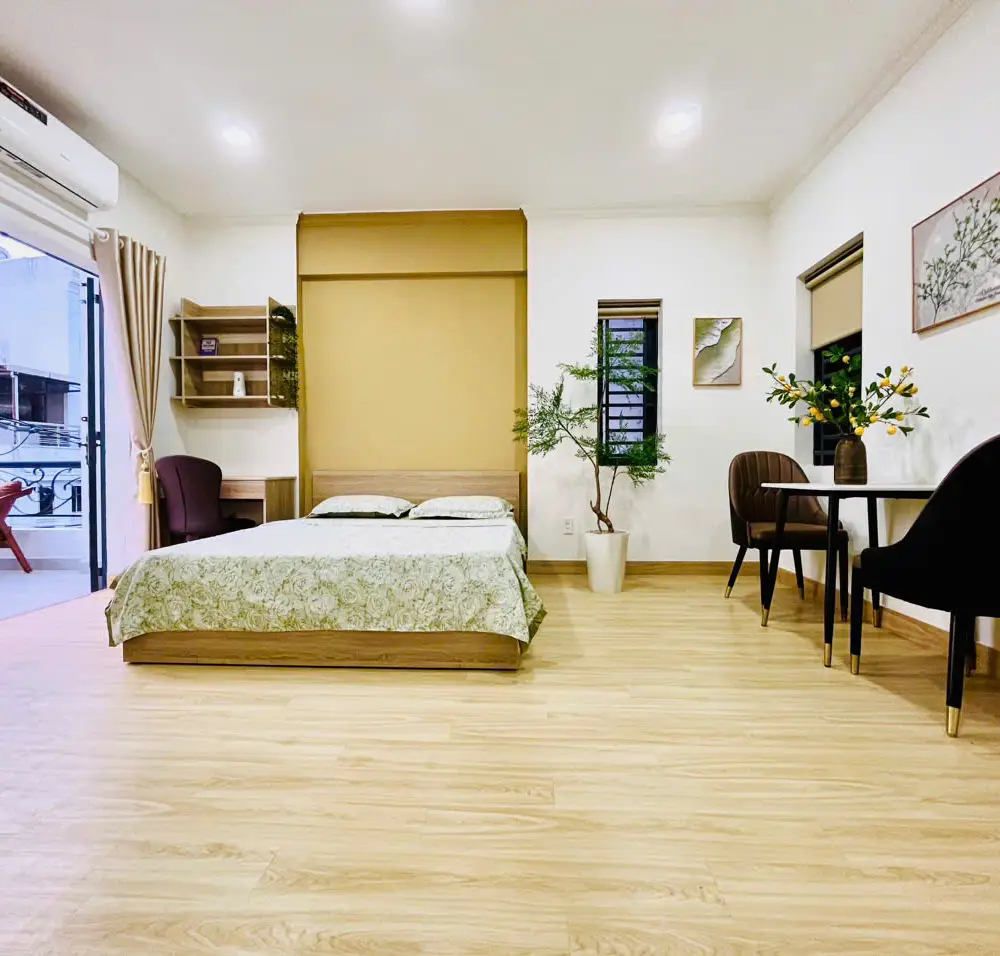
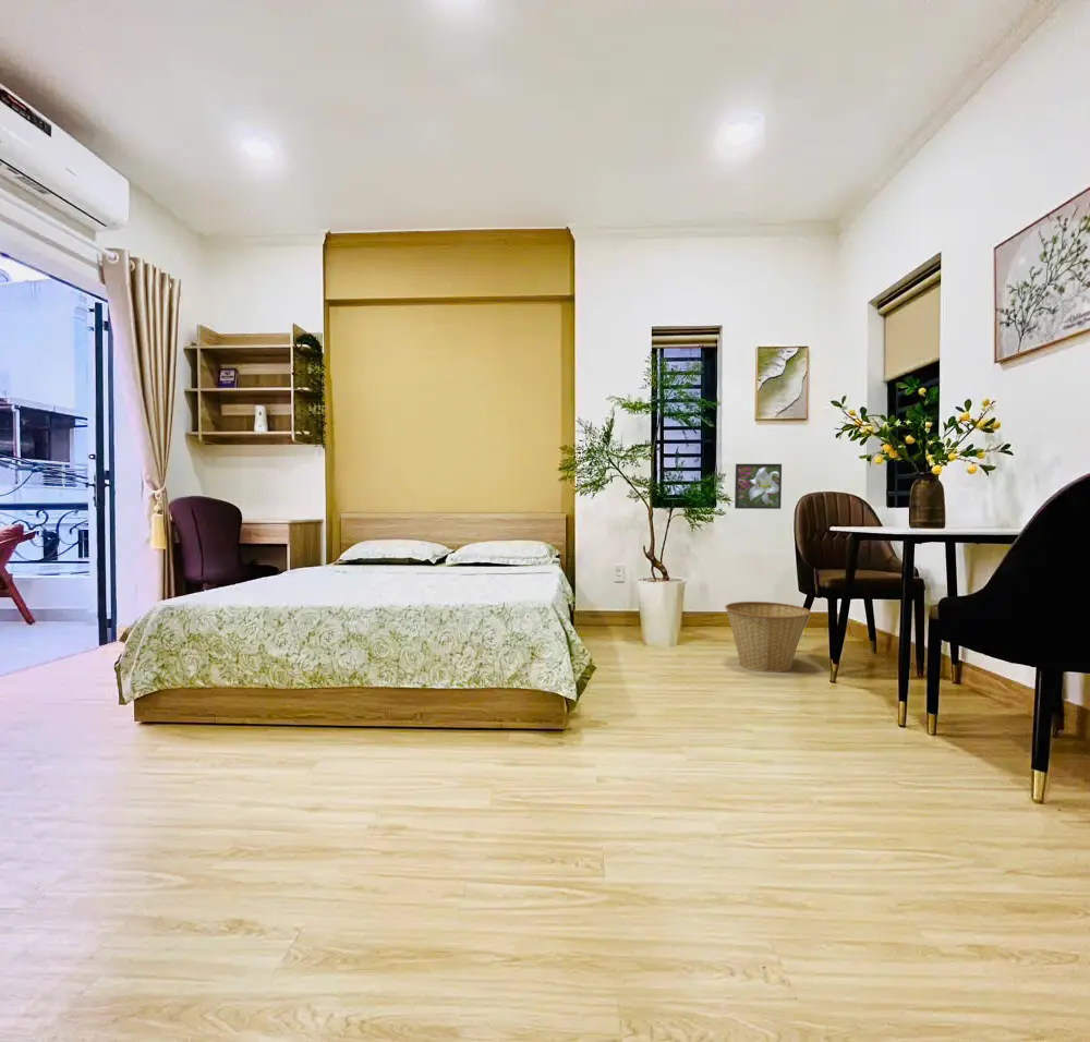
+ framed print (758, 486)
+ basket (766, 637)
